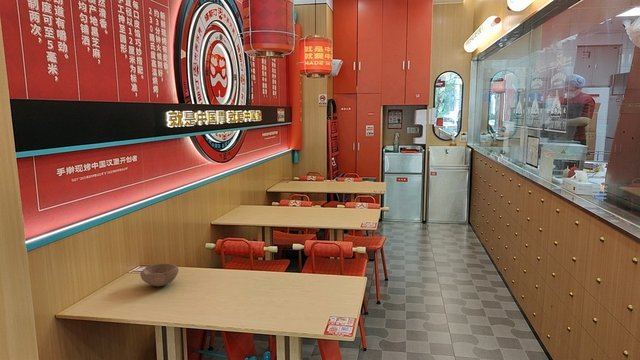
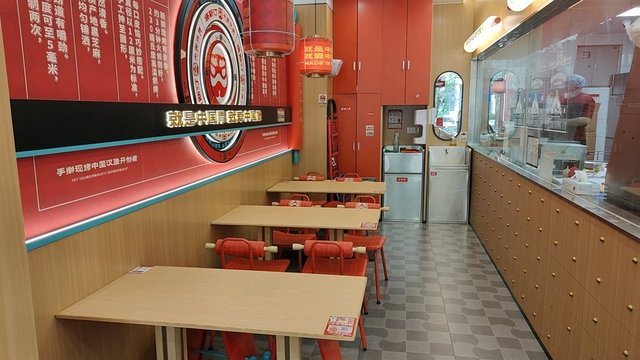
- bowl (159, 276)
